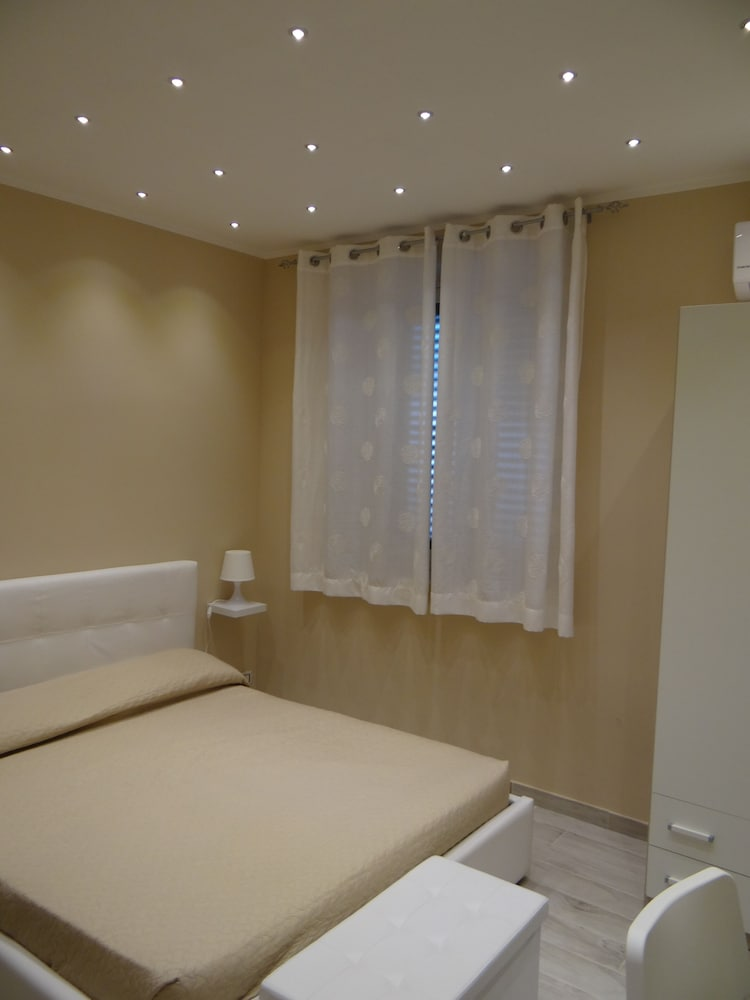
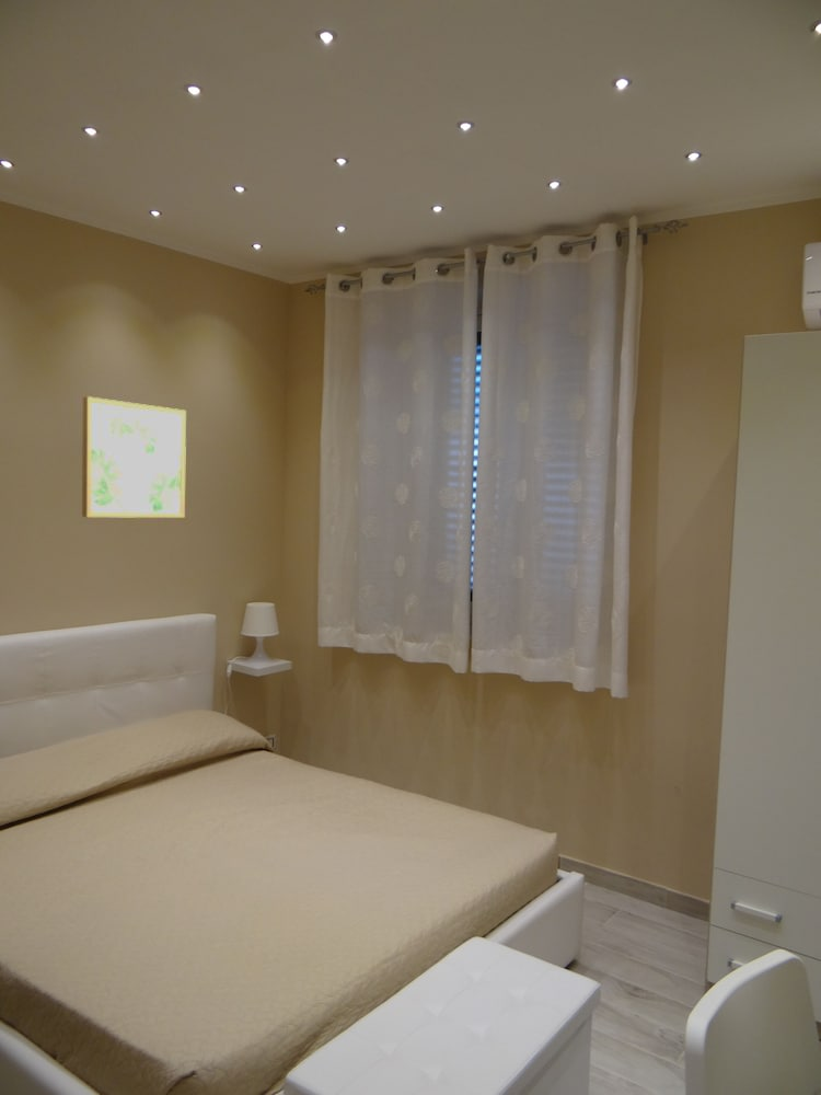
+ wall art (136, 460)
